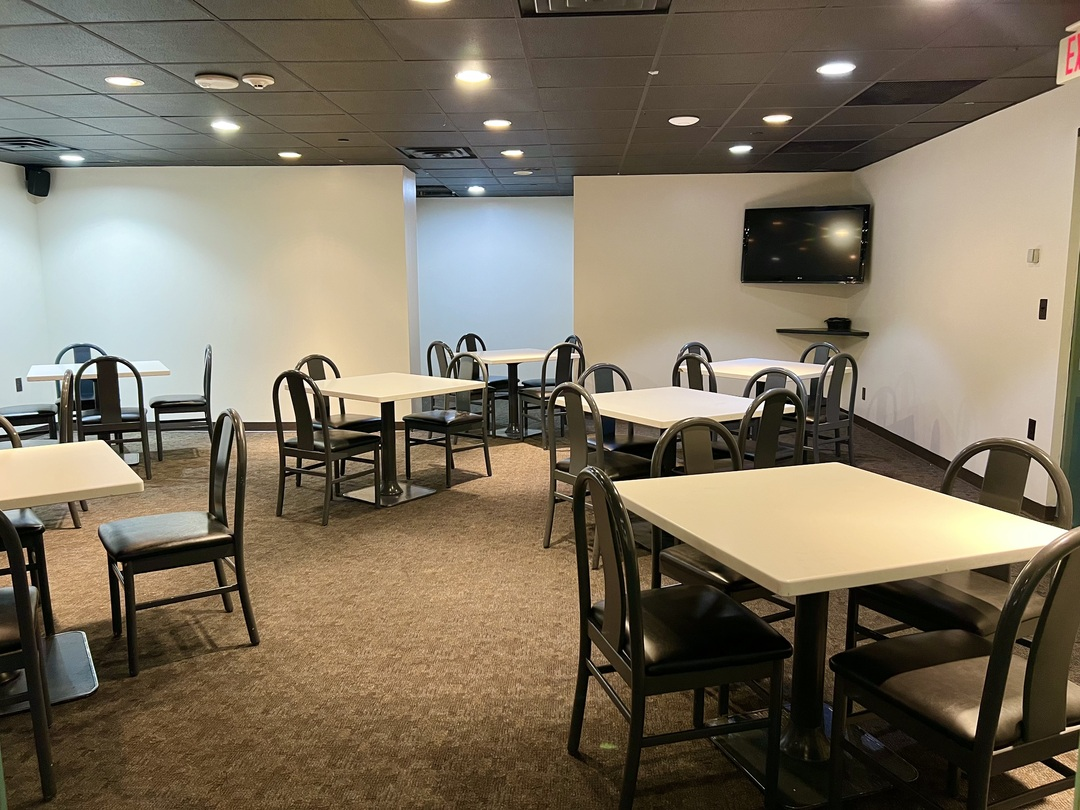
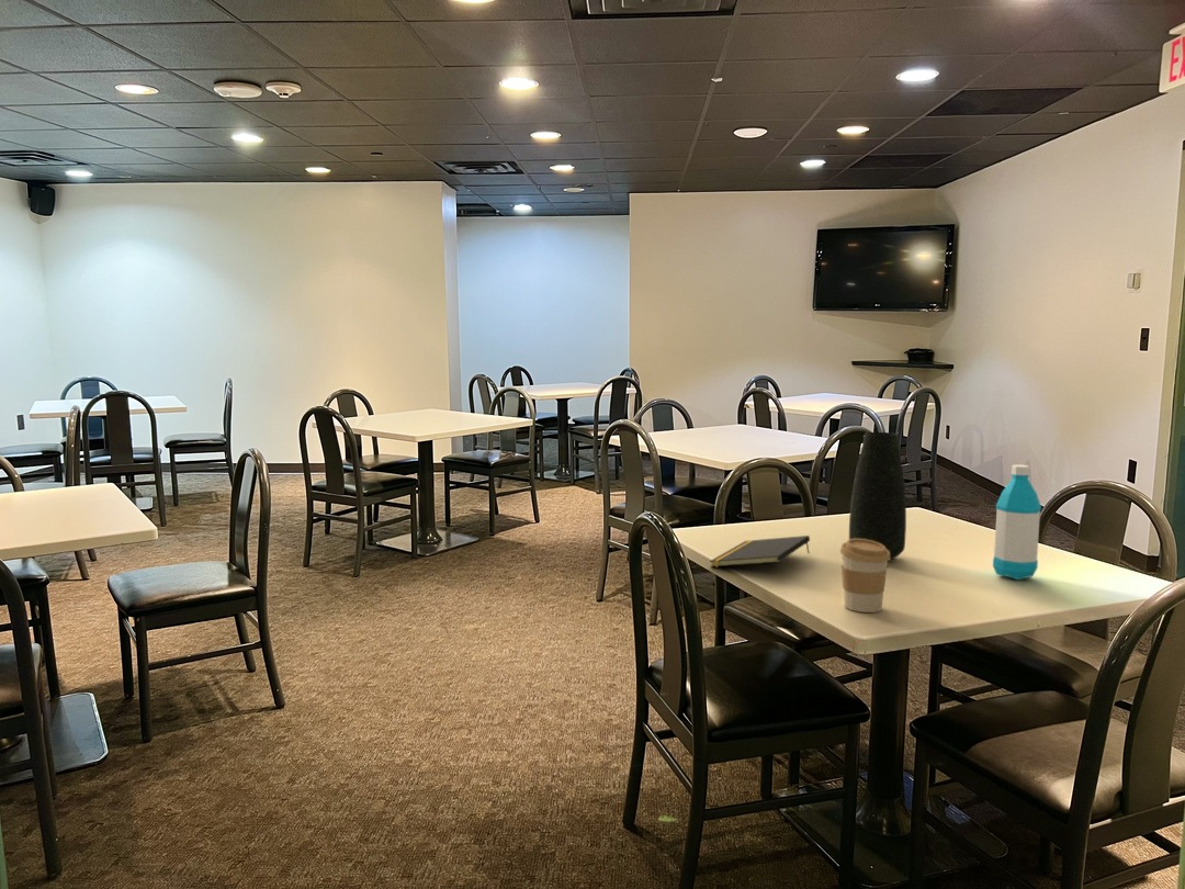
+ coffee cup (864, 574)
+ water bottle (1017, 521)
+ vase (878, 495)
+ notepad (760, 550)
